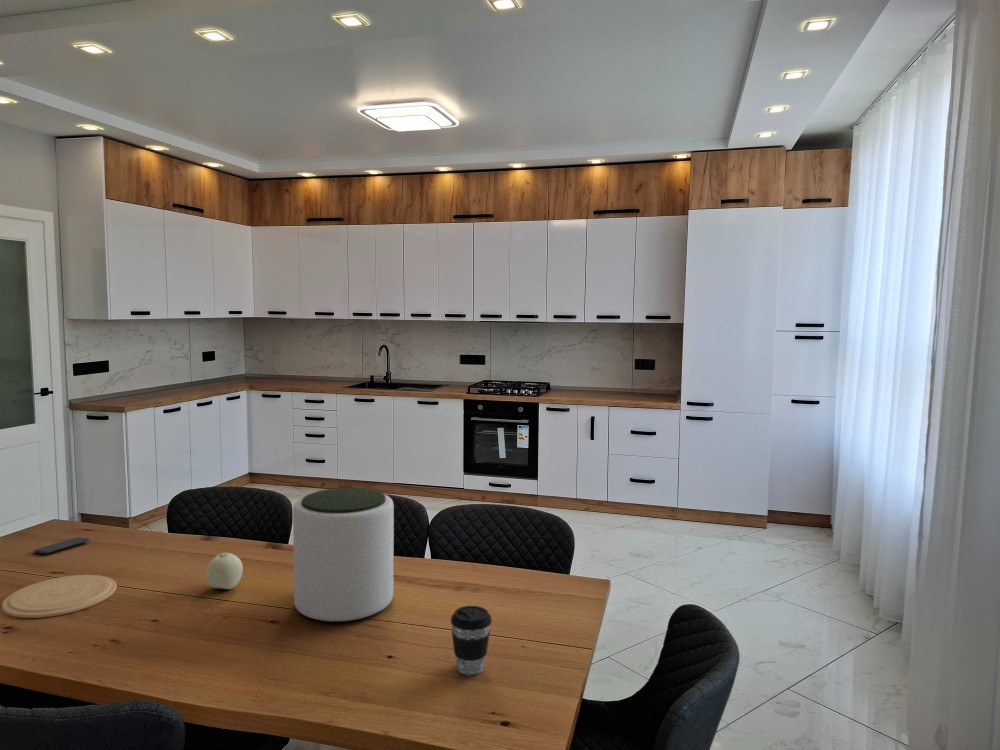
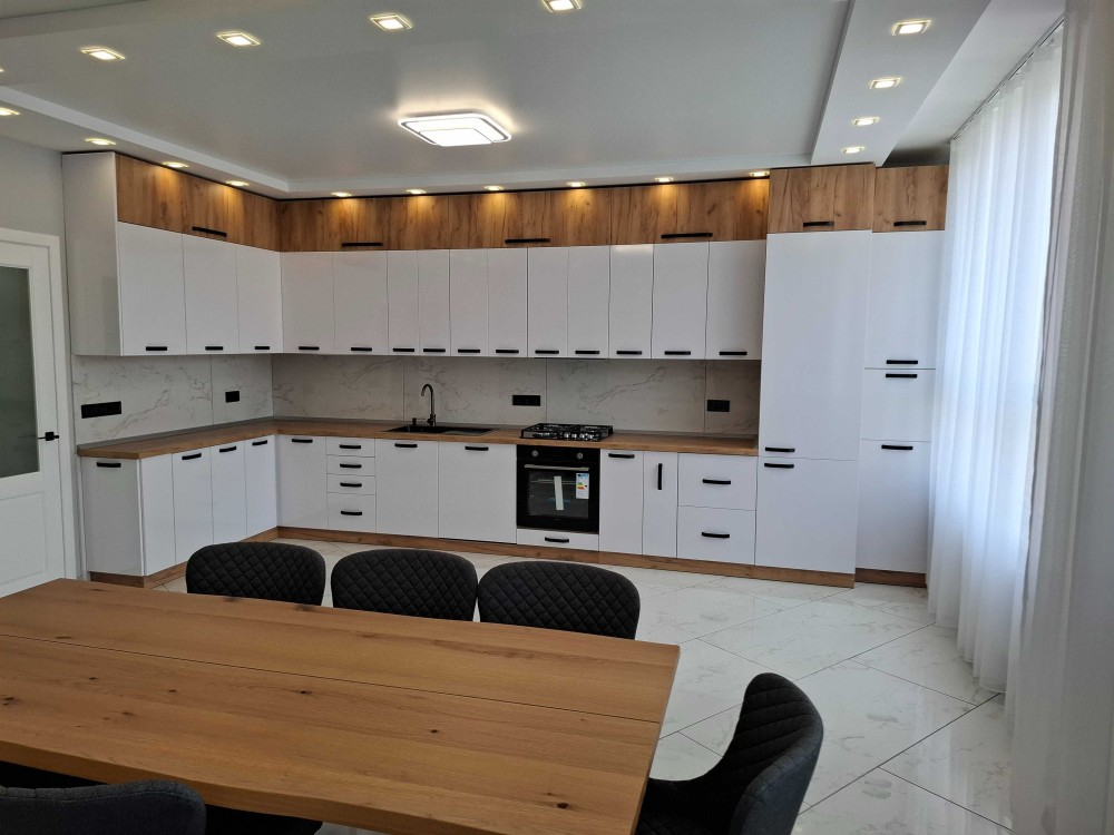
- smartphone (62, 545)
- coffee cup (470, 640)
- plate (61, 594)
- plant pot (344, 551)
- fruit (224, 571)
